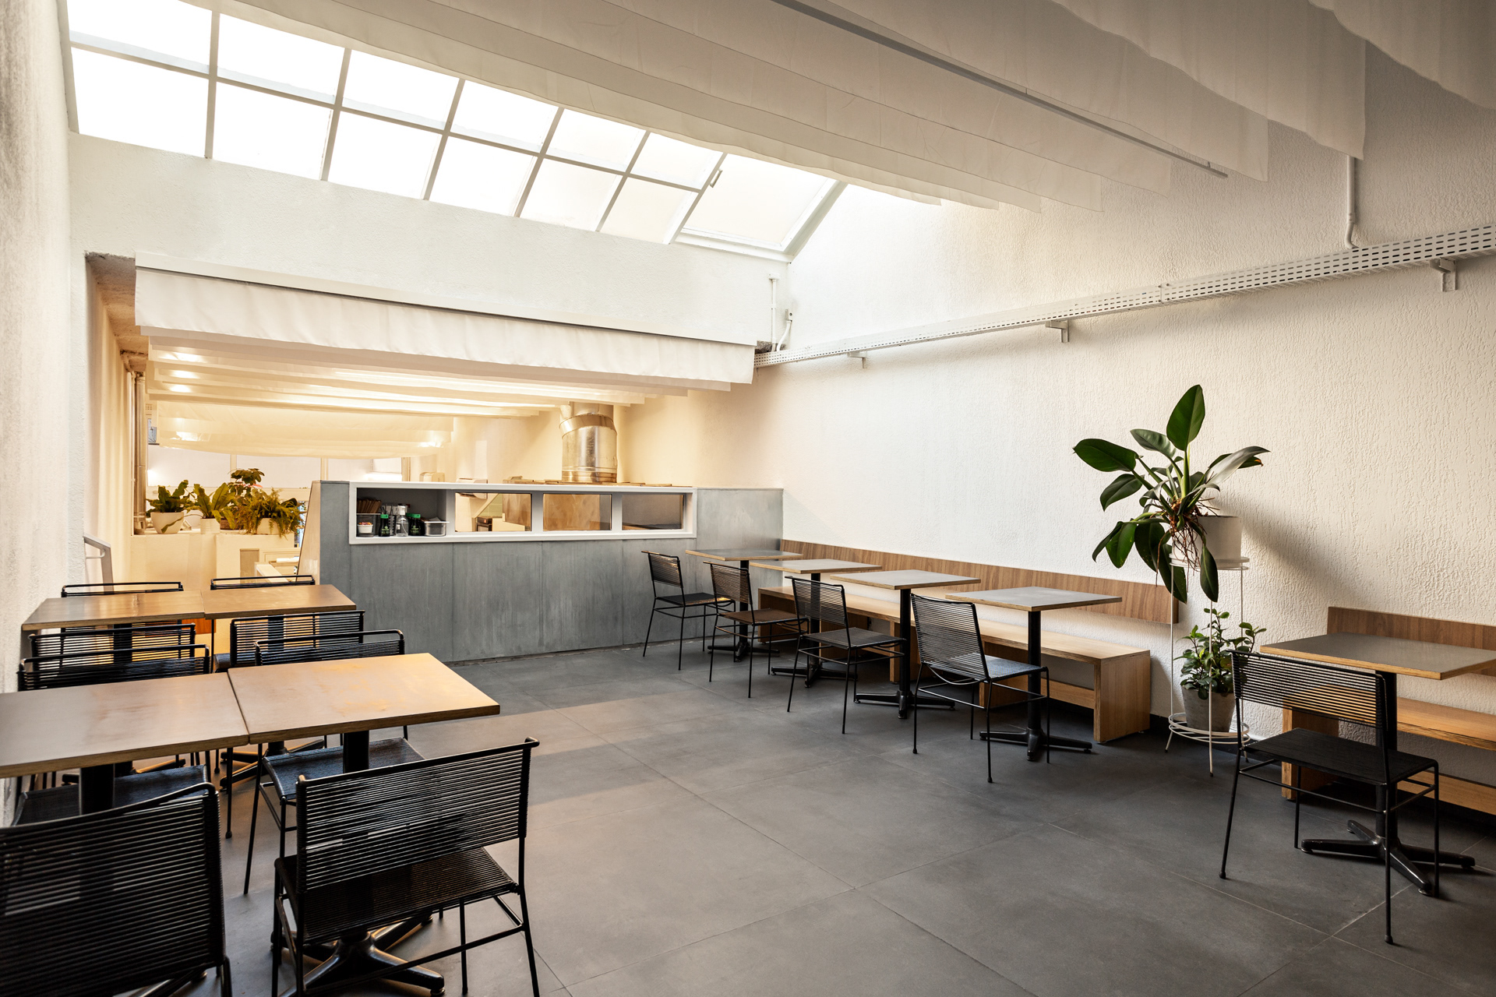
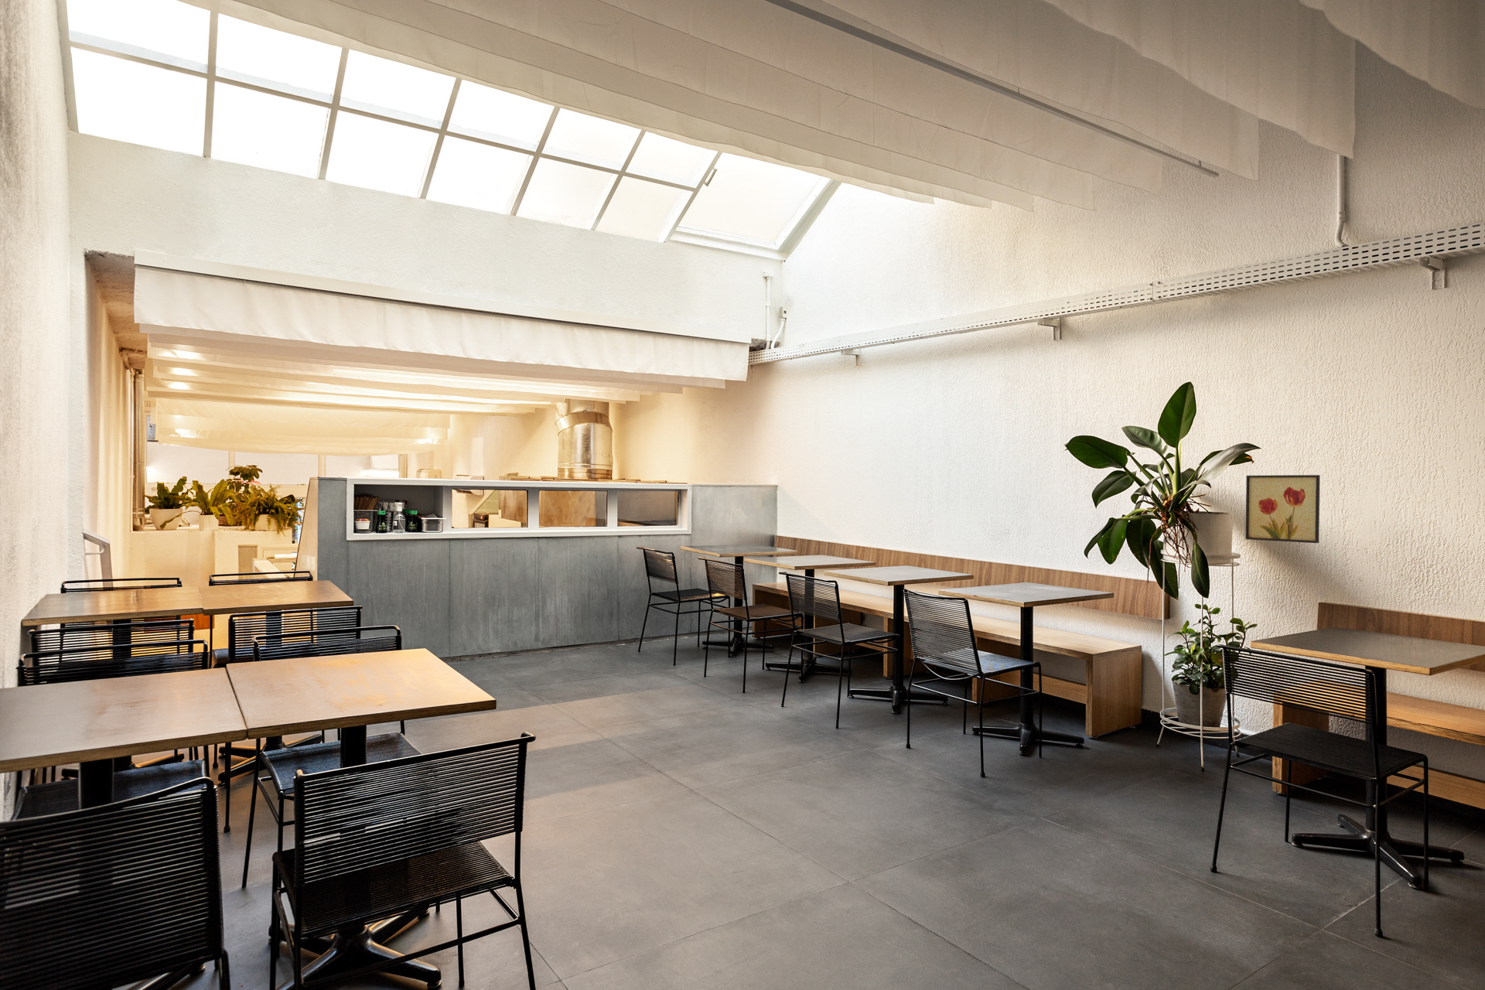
+ wall art (1282, 508)
